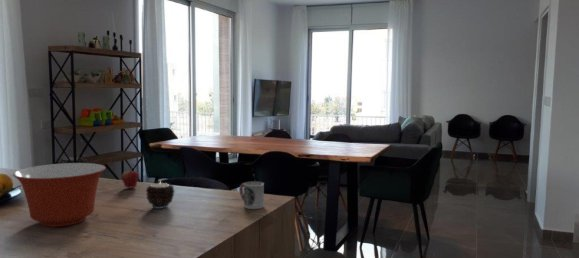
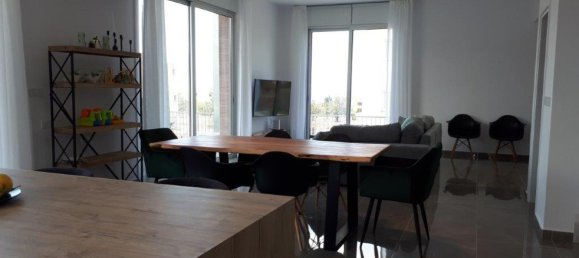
- cup (250, 194)
- fruit (130, 175)
- candle (160, 193)
- mixing bowl (62, 195)
